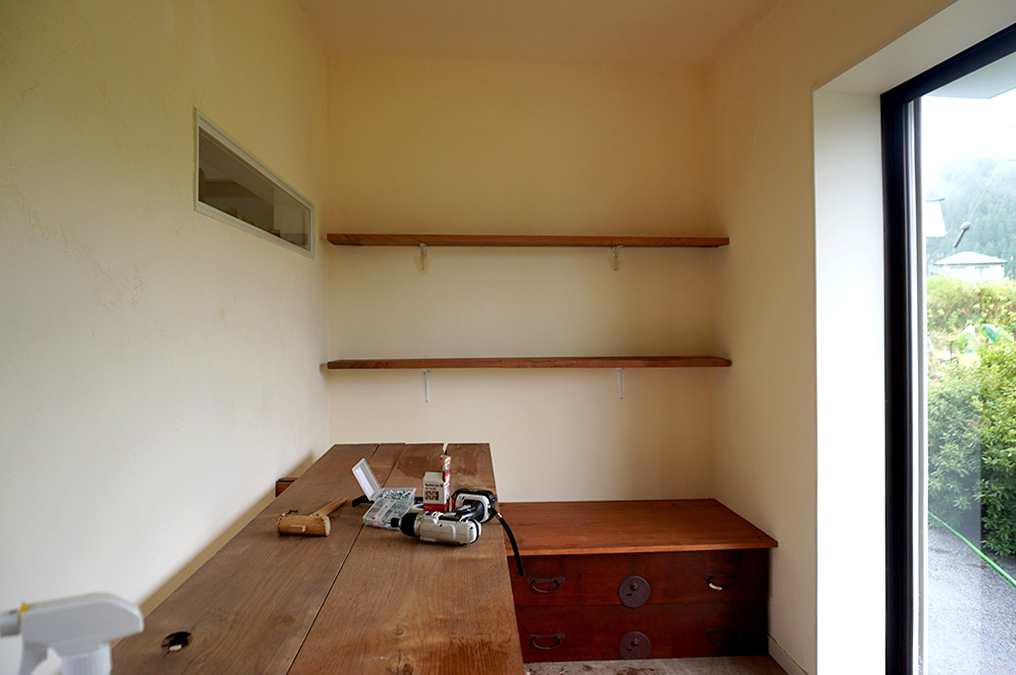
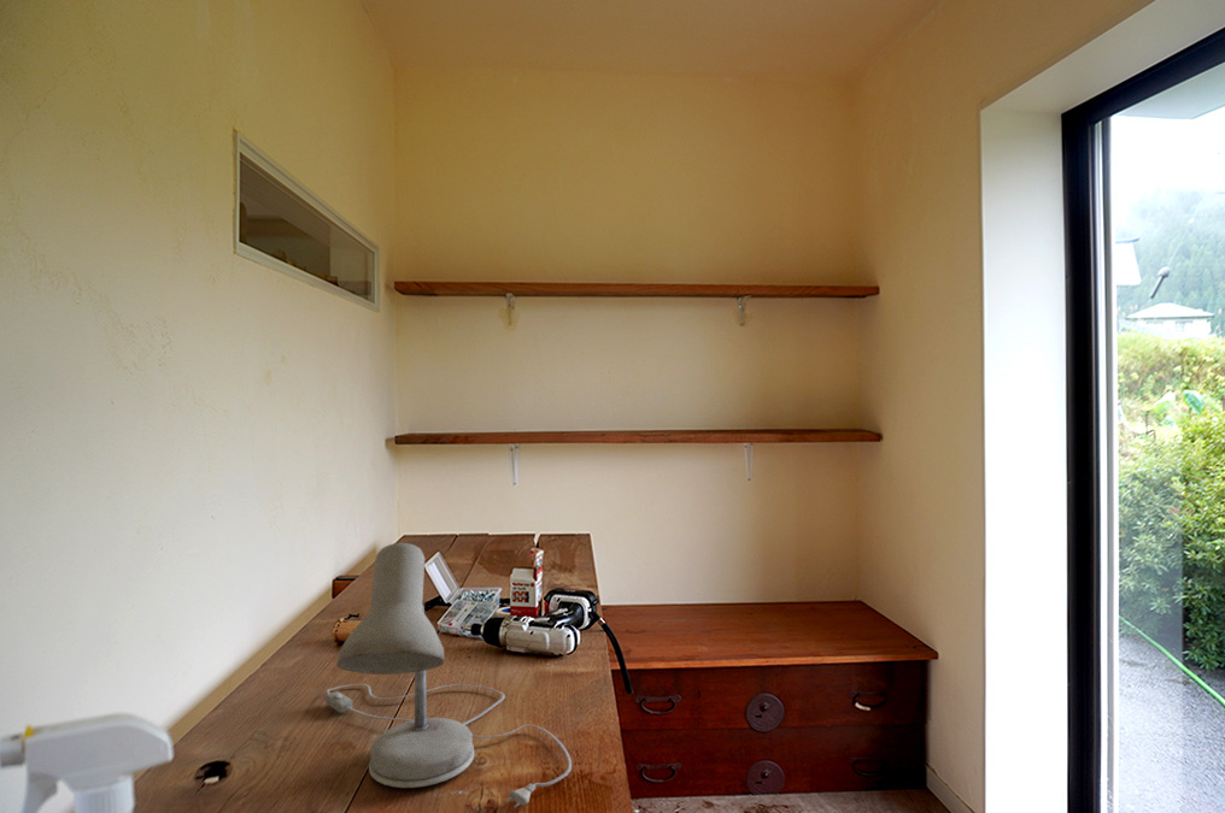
+ desk lamp (412, 635)
